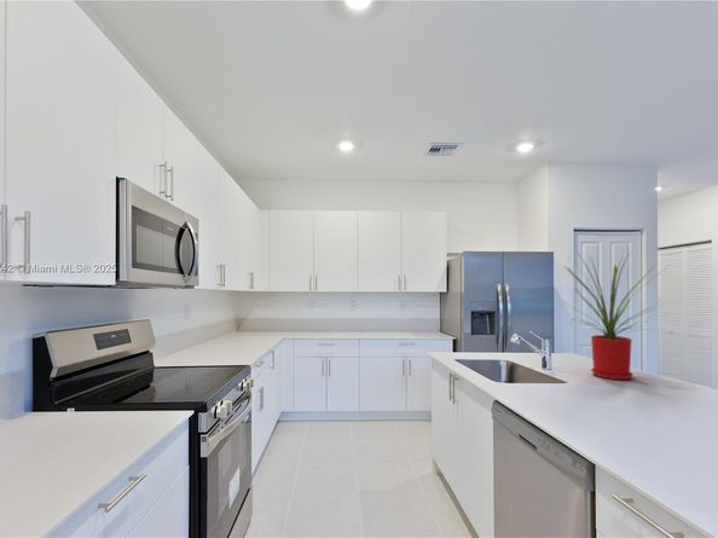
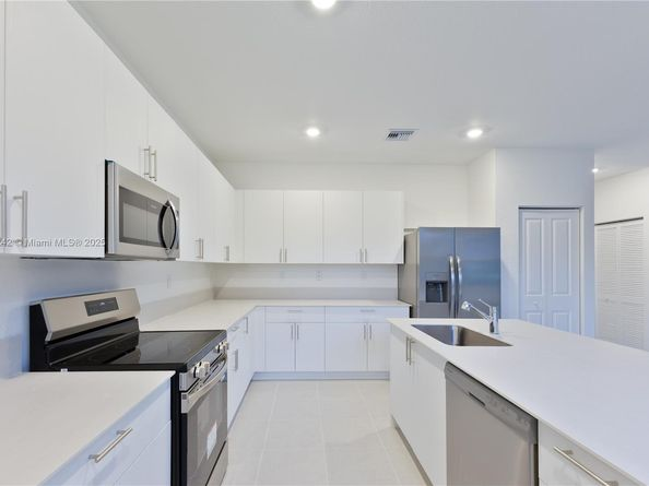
- house plant (612, 313)
